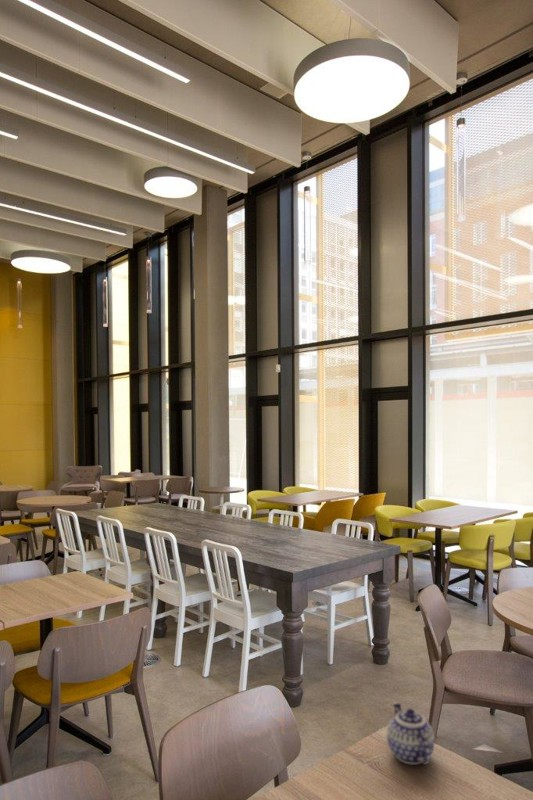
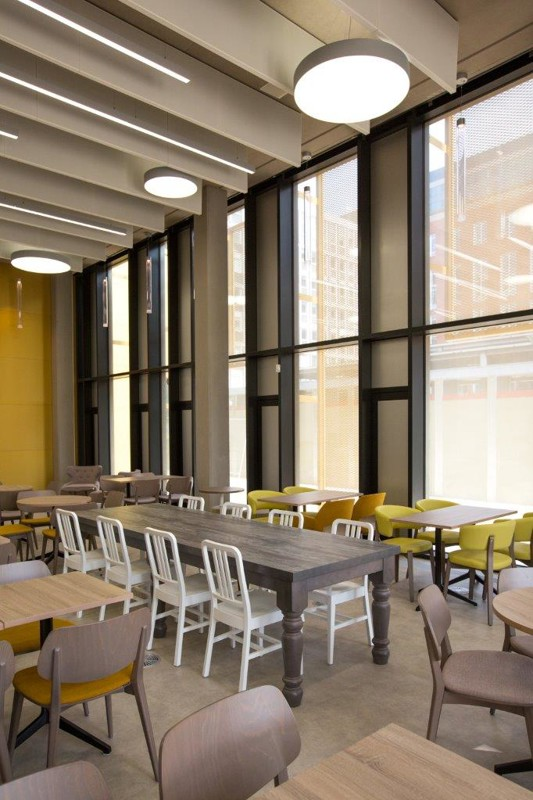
- teapot (410, 732)
